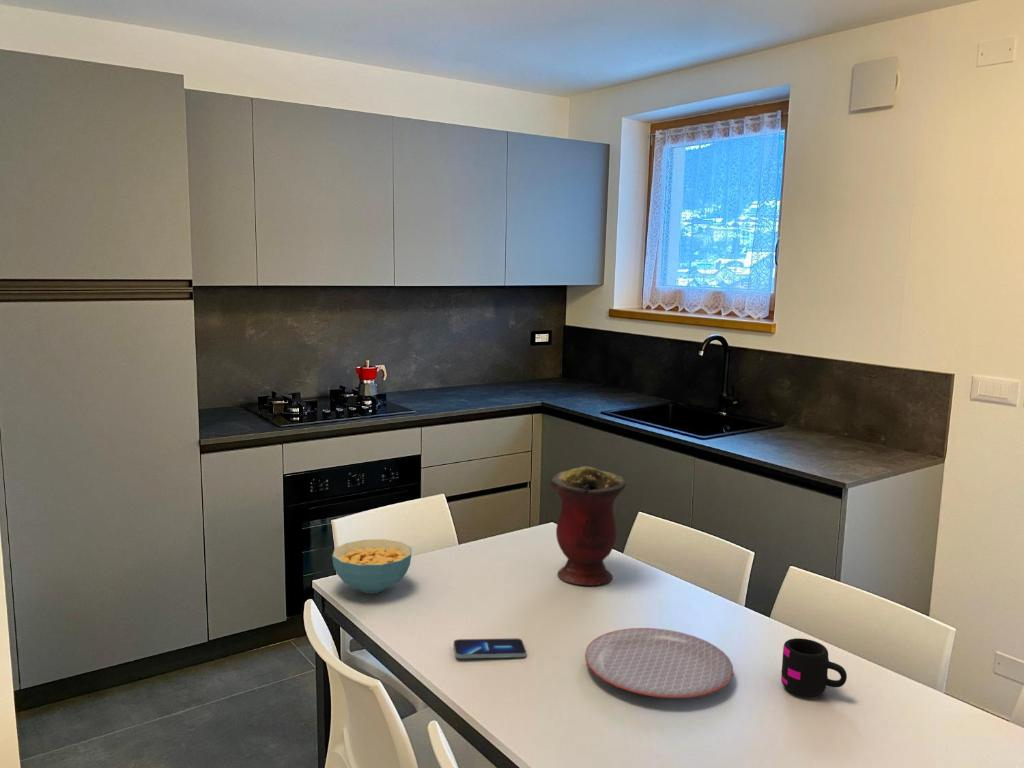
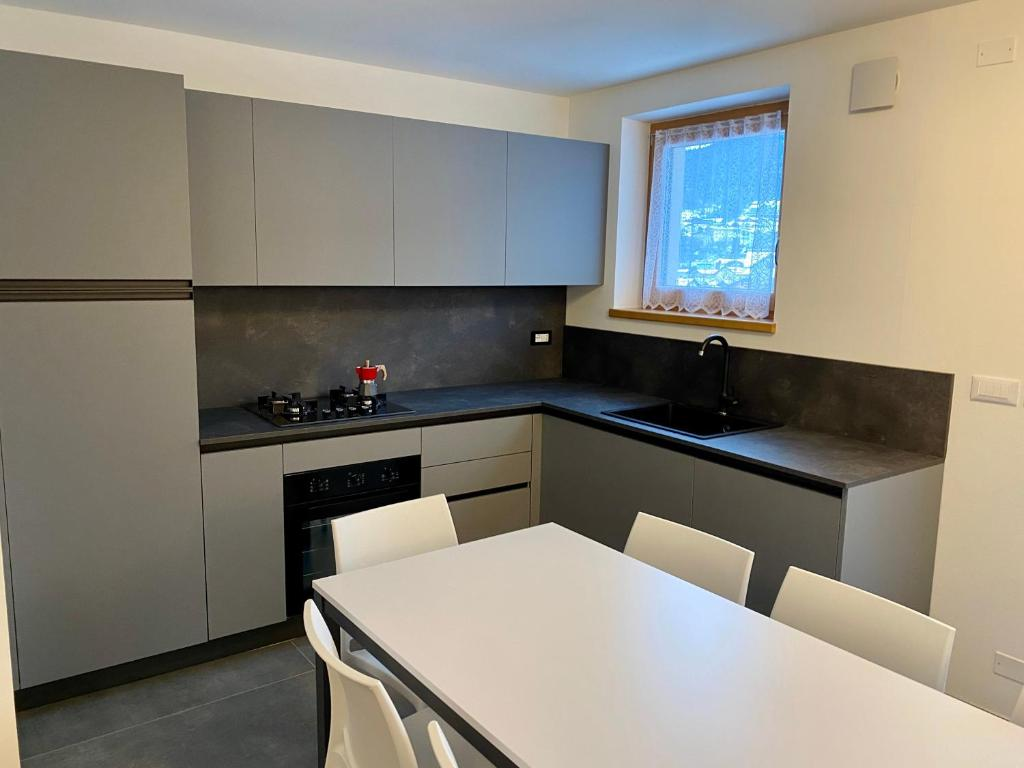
- vase (586, 523)
- plate (657, 664)
- mug (814, 670)
- cereal bowl (372, 570)
- smartphone (489, 648)
